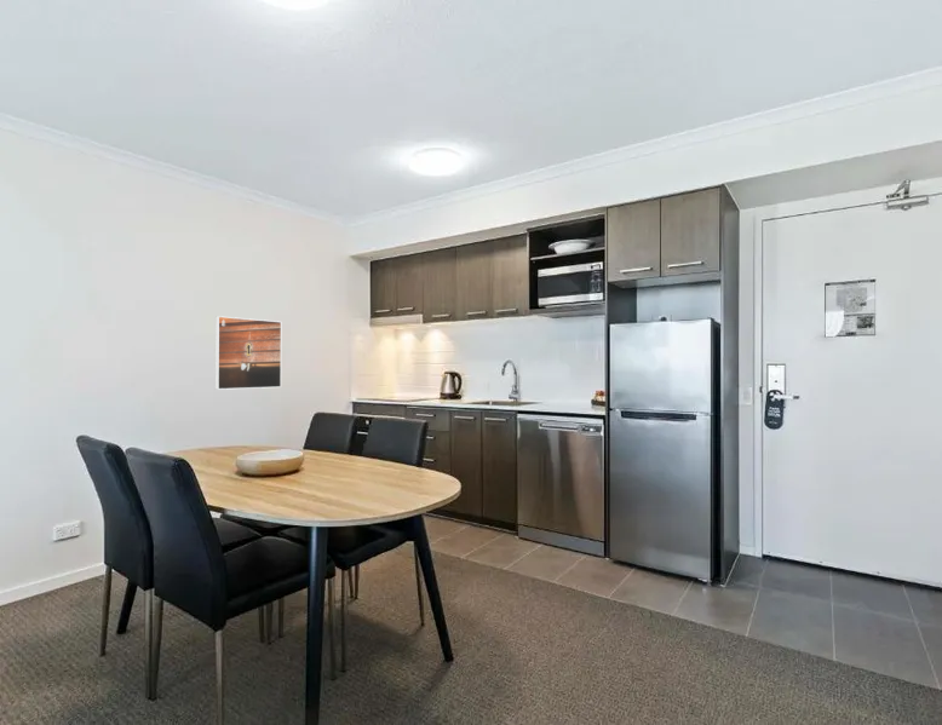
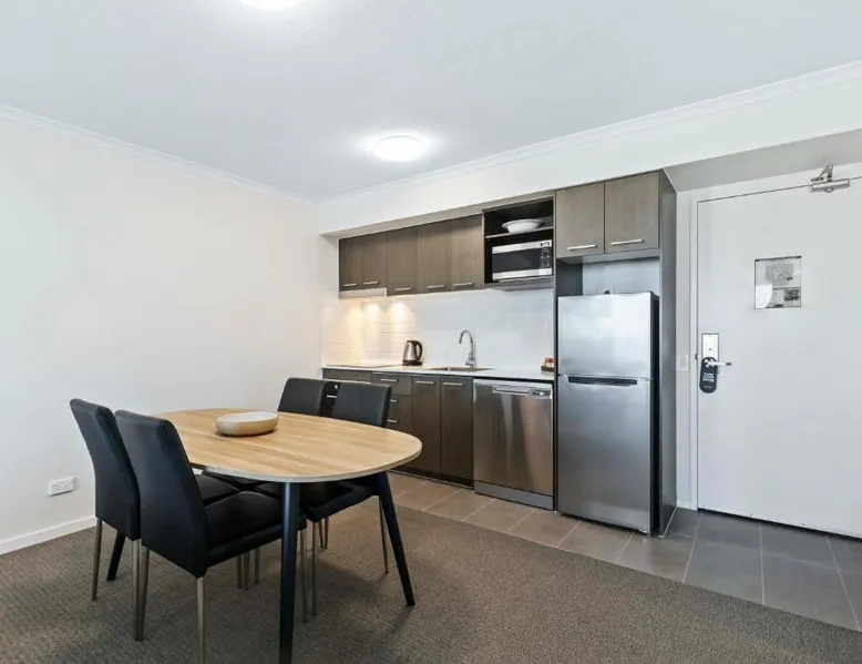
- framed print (249, 353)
